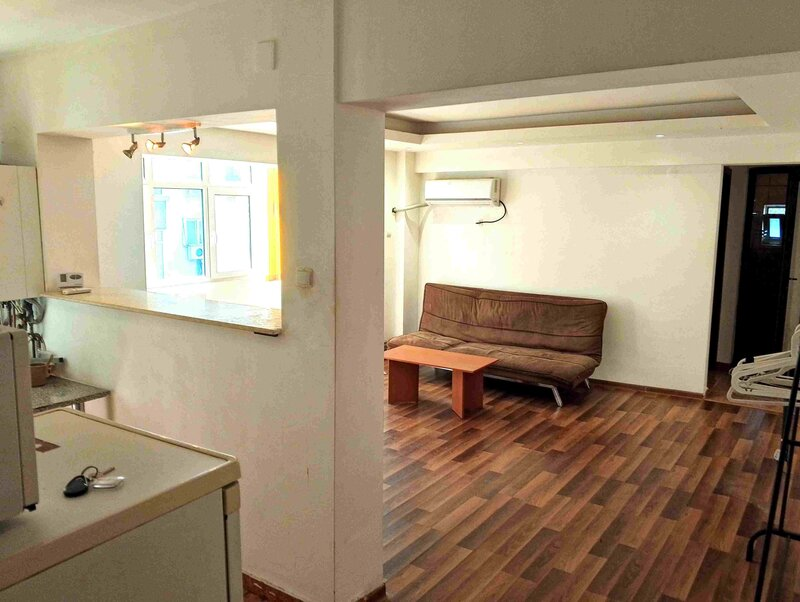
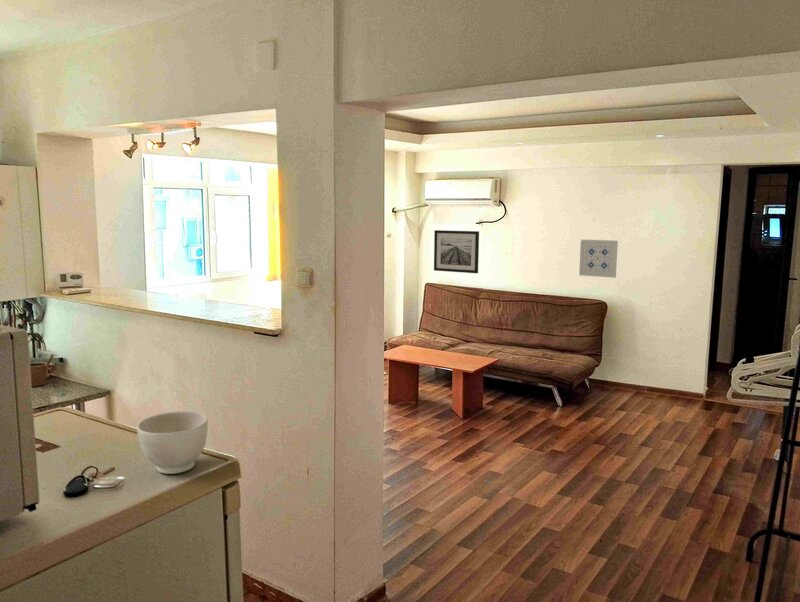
+ bowl (173, 444)
+ wall art (598, 258)
+ wall art (455, 251)
